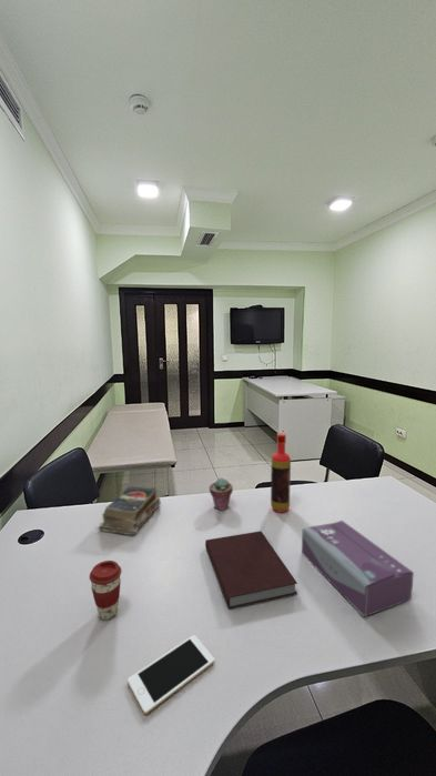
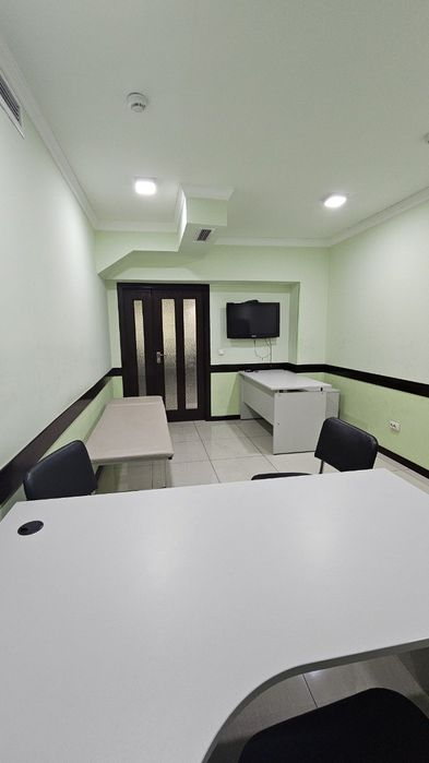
- tissue box (352, 560)
- cell phone (172, 669)
- coffee cup (107, 589)
- bottle (281, 472)
- book (130, 506)
- potted succulent (221, 492)
- notebook (246, 564)
